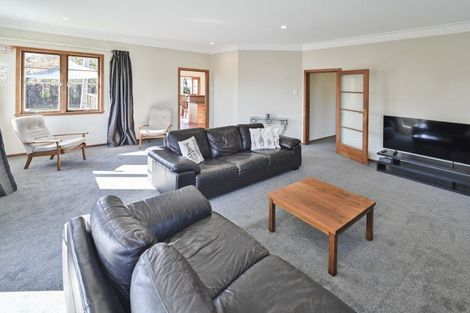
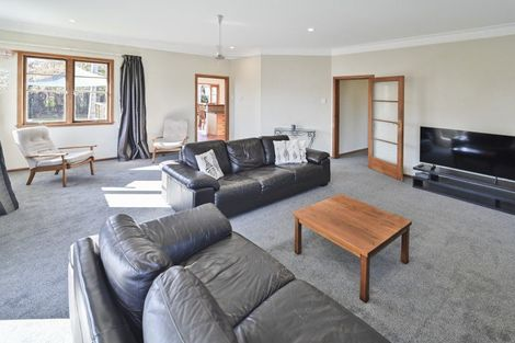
+ ceiling fan (219, 37)
